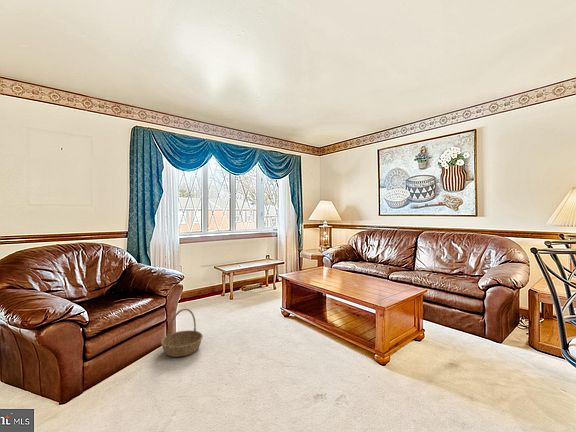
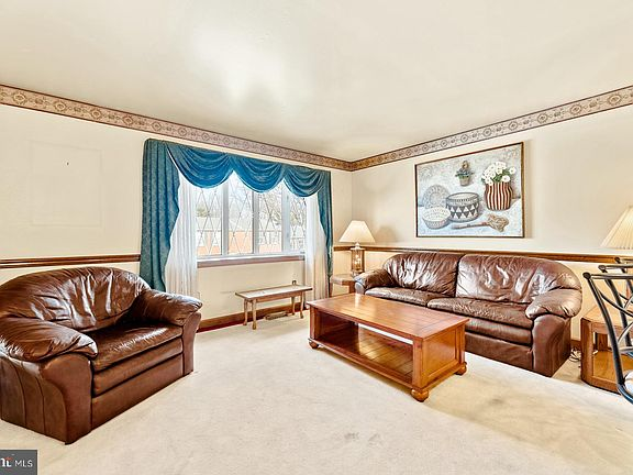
- basket (182, 331)
